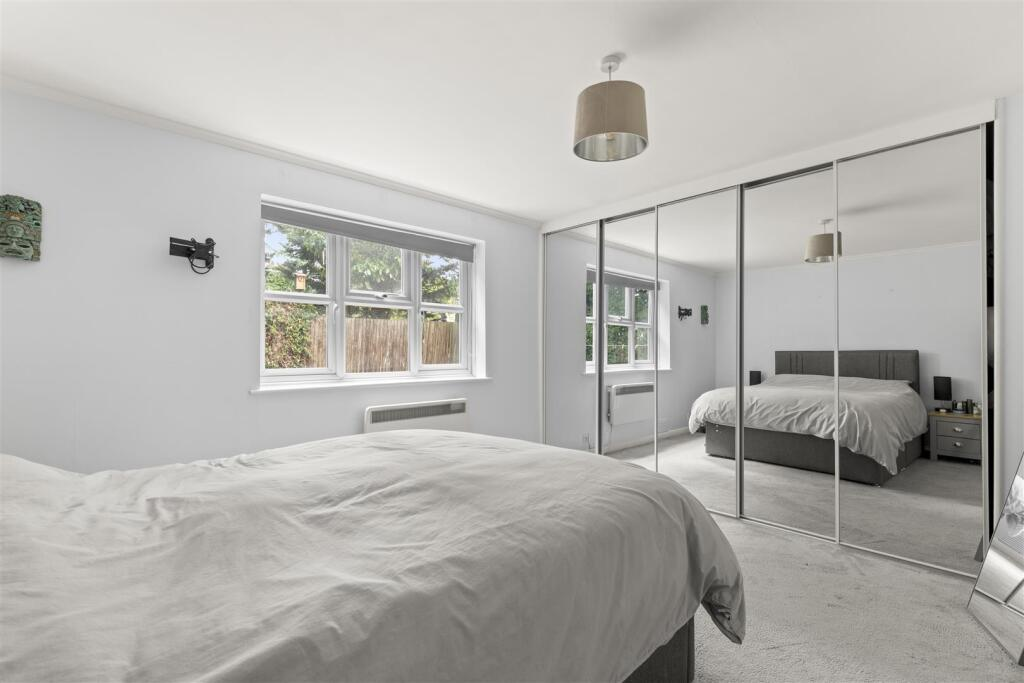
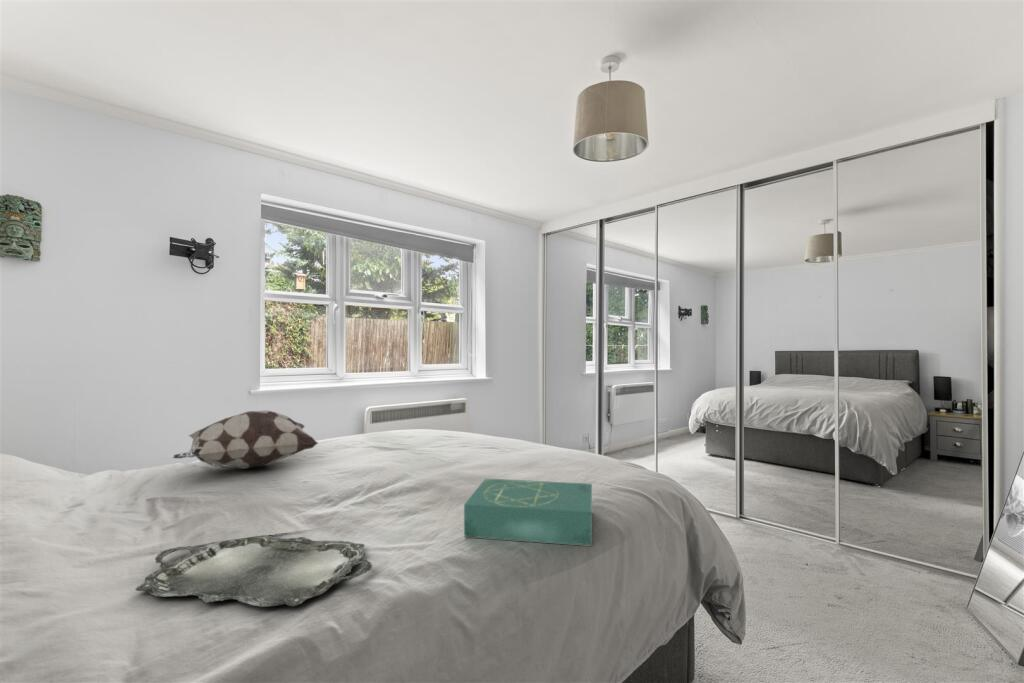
+ serving tray (261, 565)
+ decorative pillow (249, 439)
+ book (532, 508)
